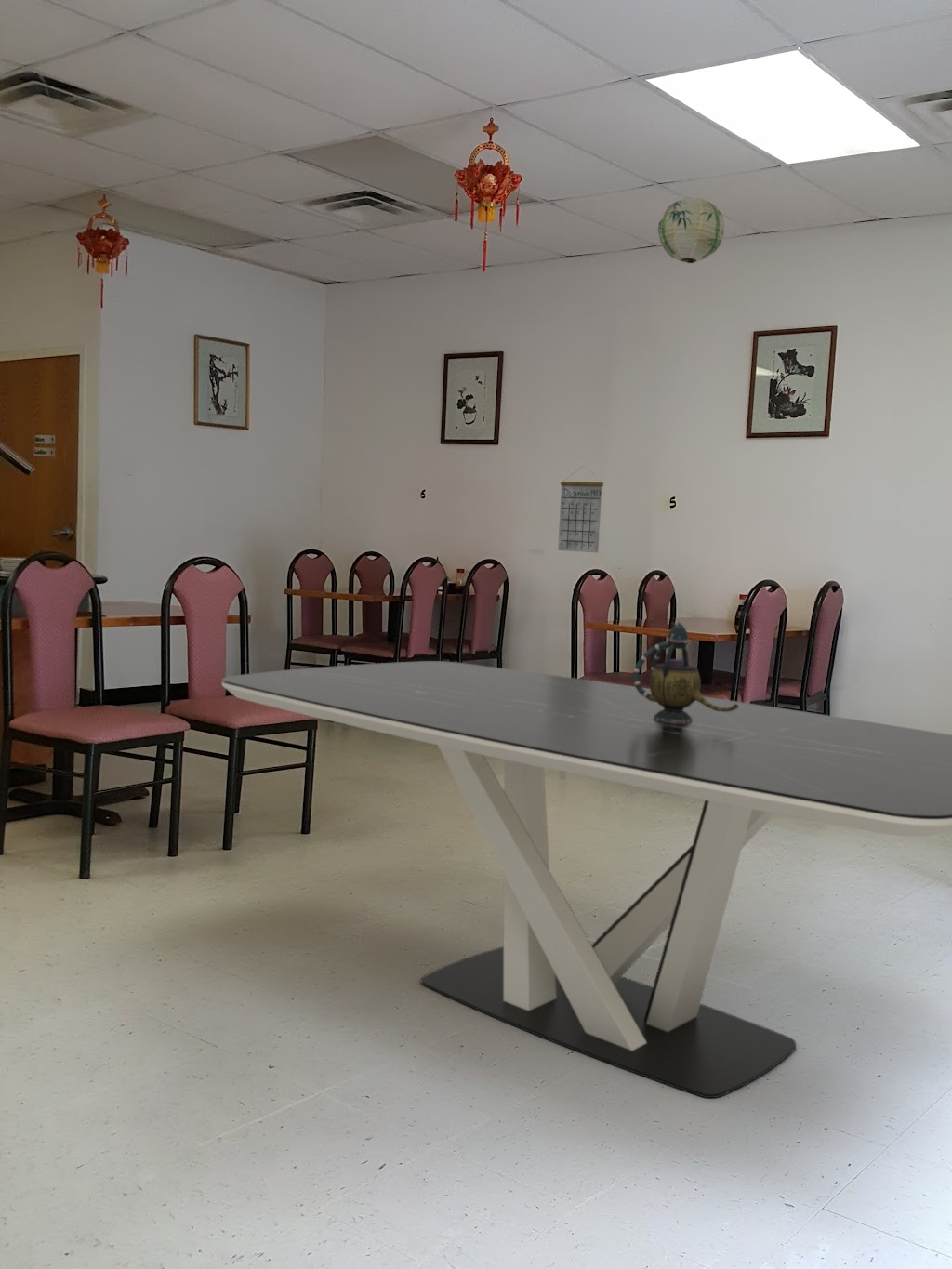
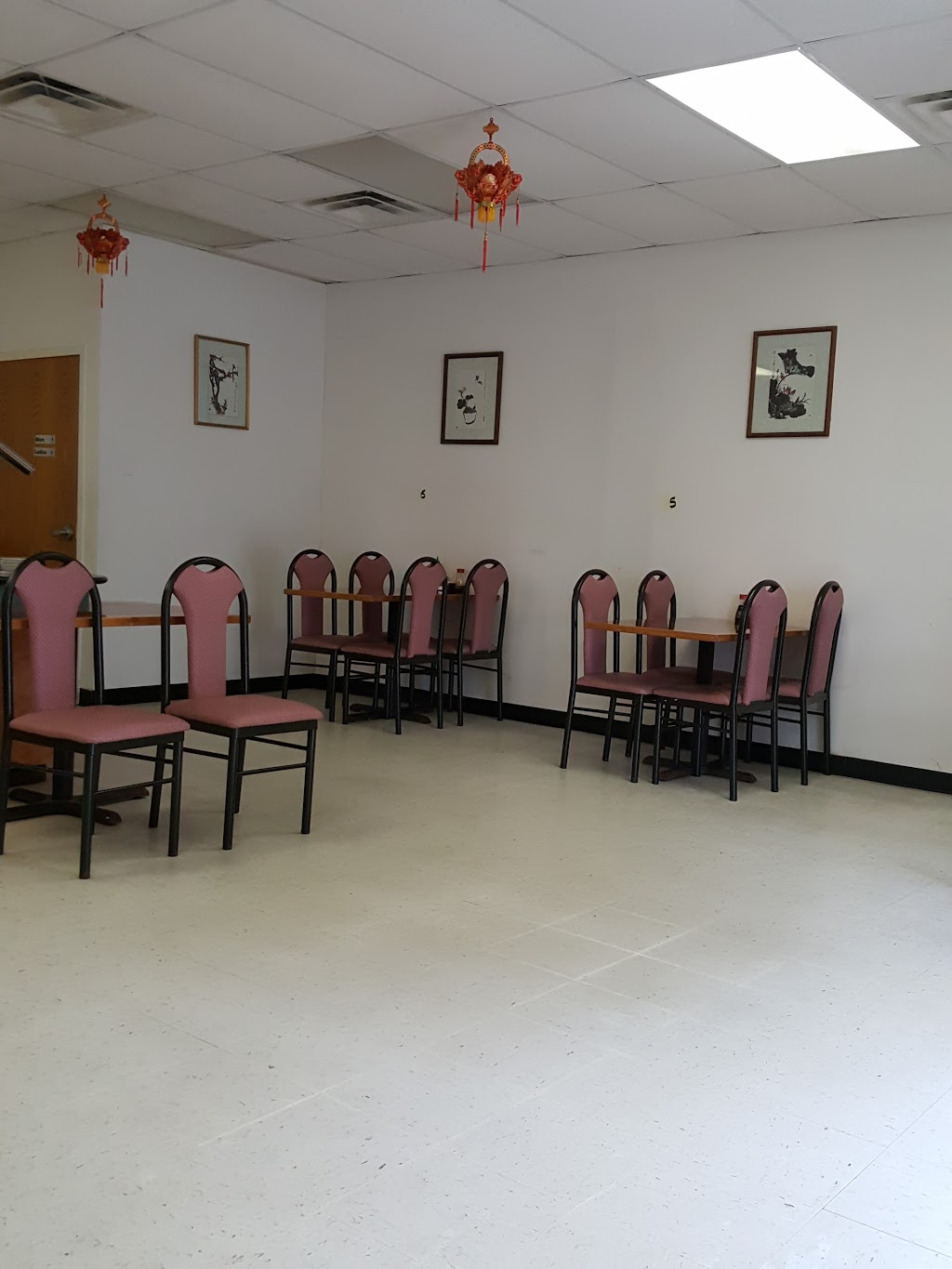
- paper lantern (691, 231)
- teapot (689, 671)
- dining table (555, 881)
- calendar (580, 509)
